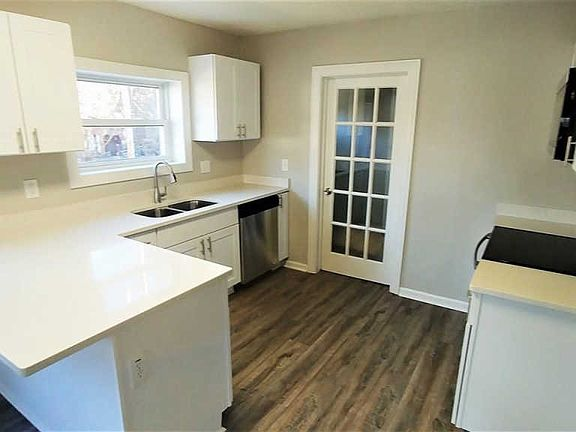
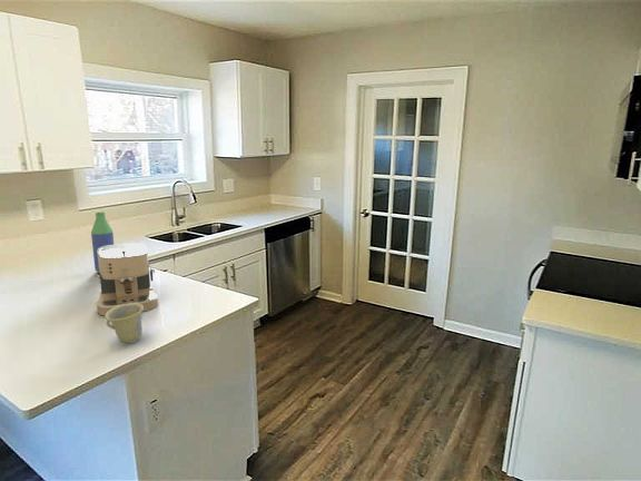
+ cup (126, 325)
+ coffee maker (126, 277)
+ bottle (102, 242)
